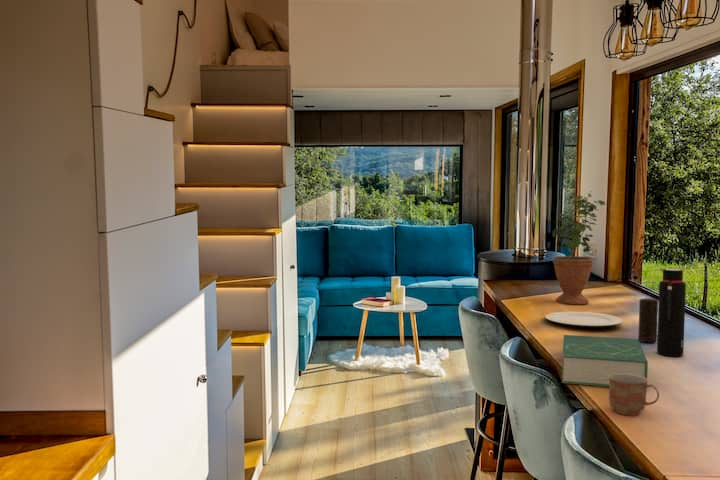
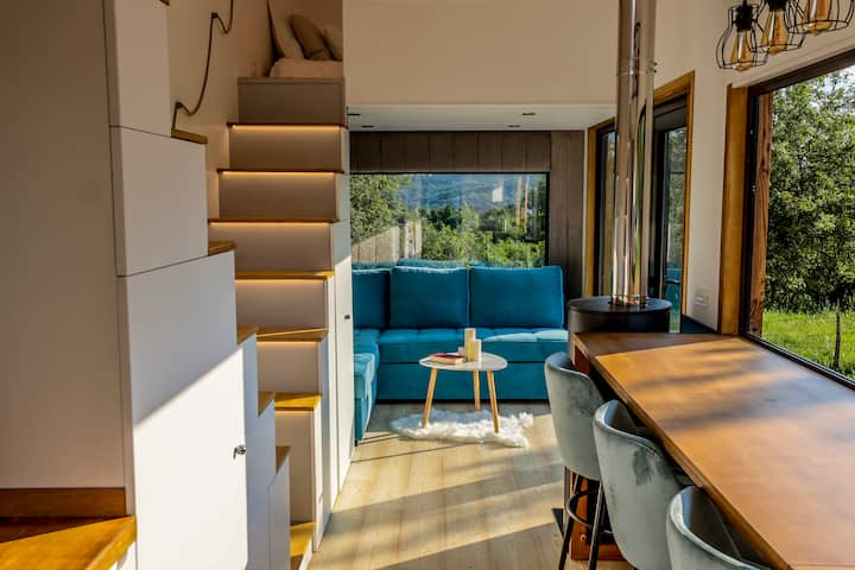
- candle (648, 320)
- book (601, 359)
- water bottle (670, 312)
- plate (583, 320)
- potted plant (577, 246)
- mug (633, 395)
